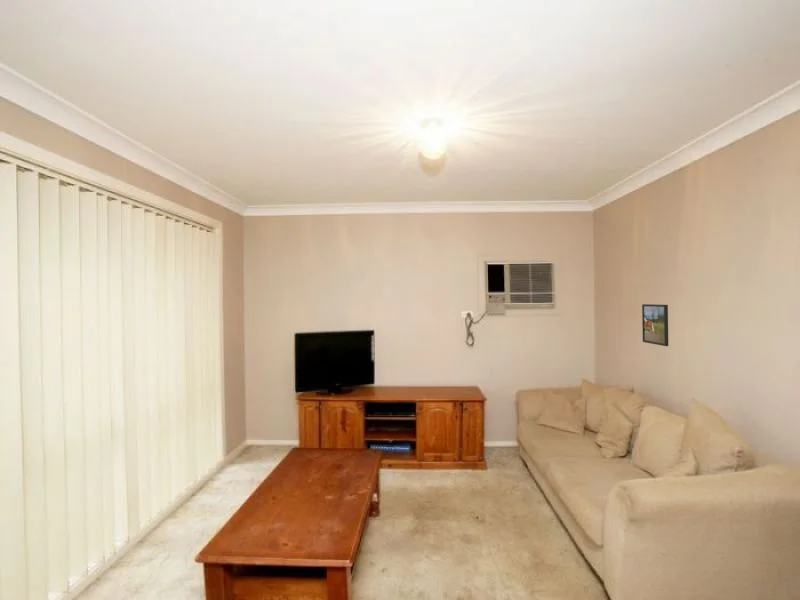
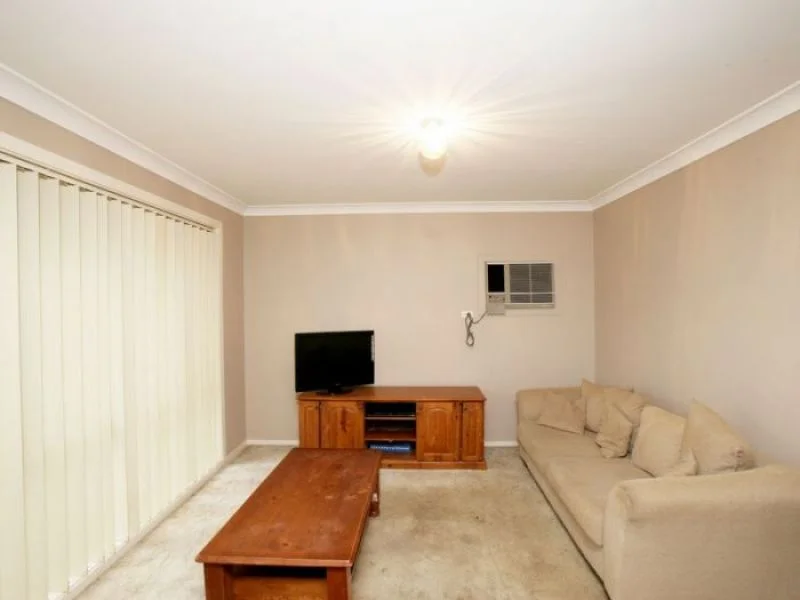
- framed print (654, 324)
